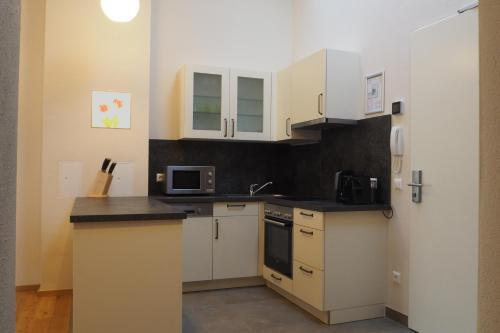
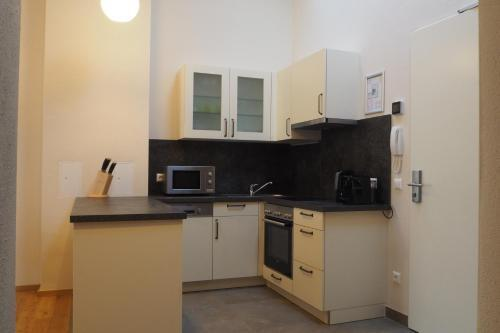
- wall art (111, 109)
